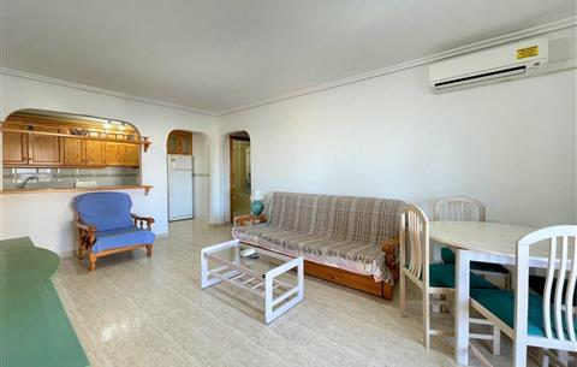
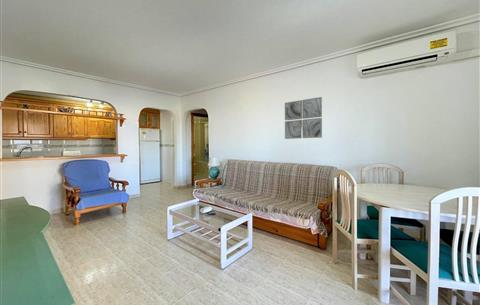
+ wall art (302, 118)
